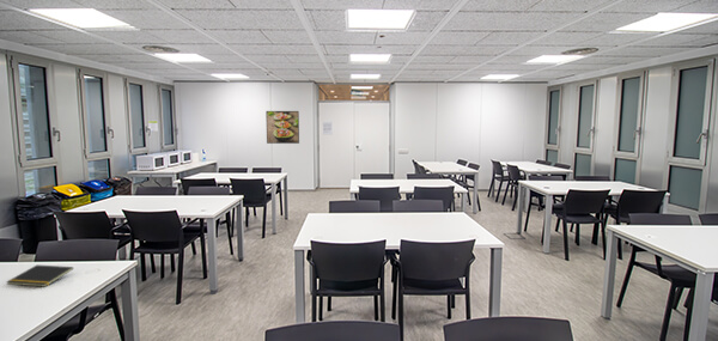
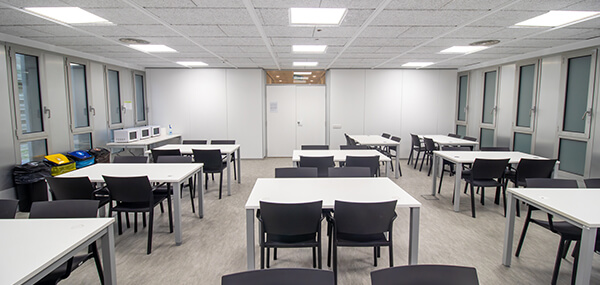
- notepad (41, 275)
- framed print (282, 127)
